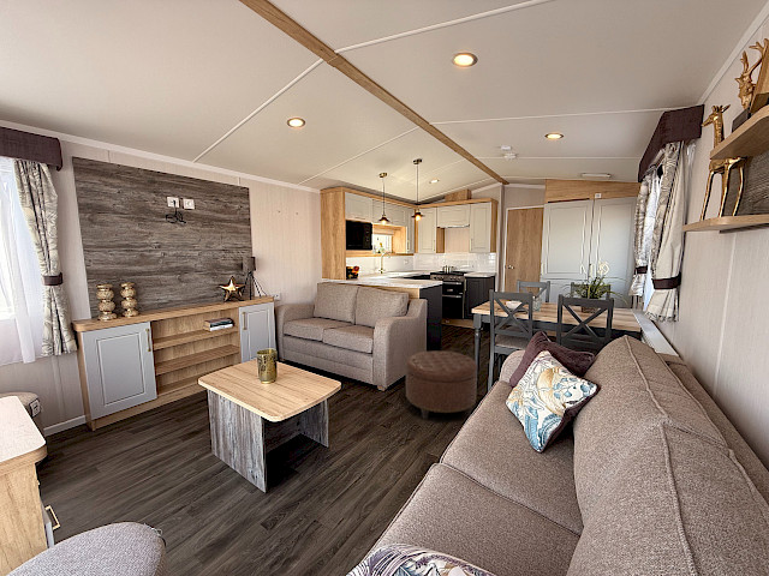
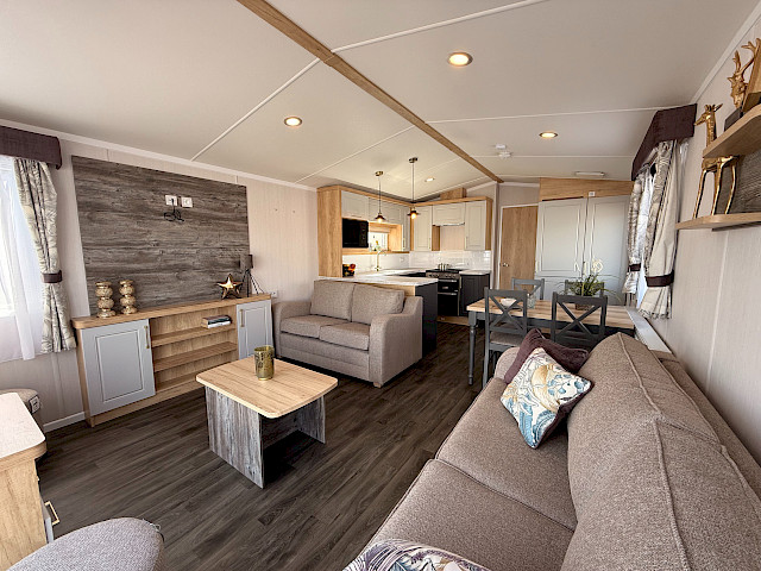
- ottoman (440, 383)
